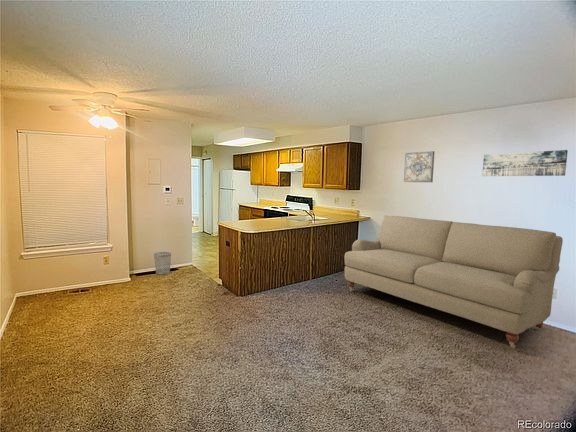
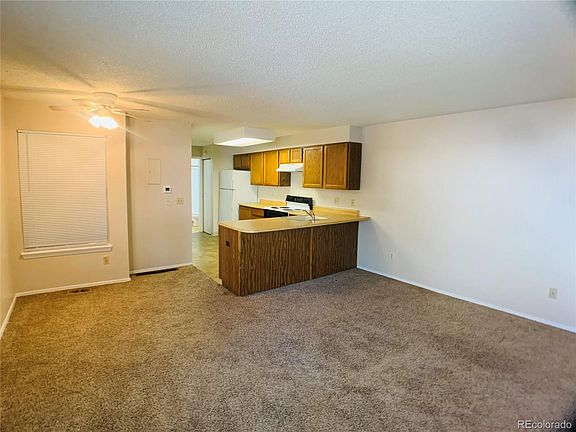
- sofa (438, 264)
- wall art (418, 167)
- wall art (521, 164)
- wastebasket (162, 263)
